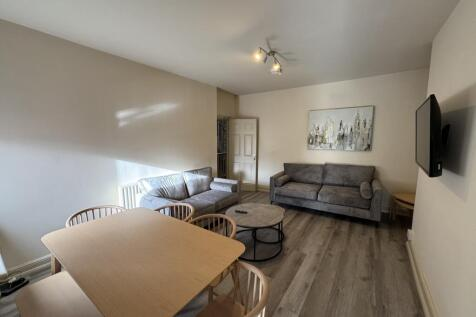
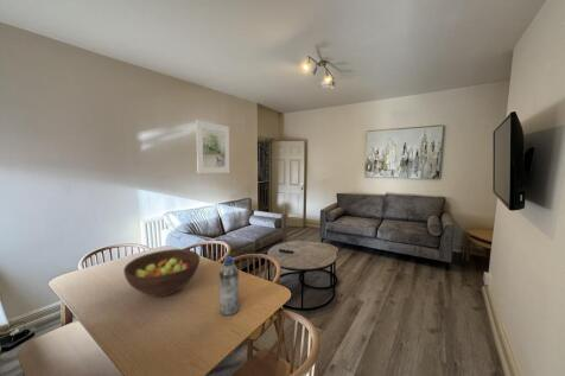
+ water bottle (229, 283)
+ fruit bowl (164, 275)
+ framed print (214, 148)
